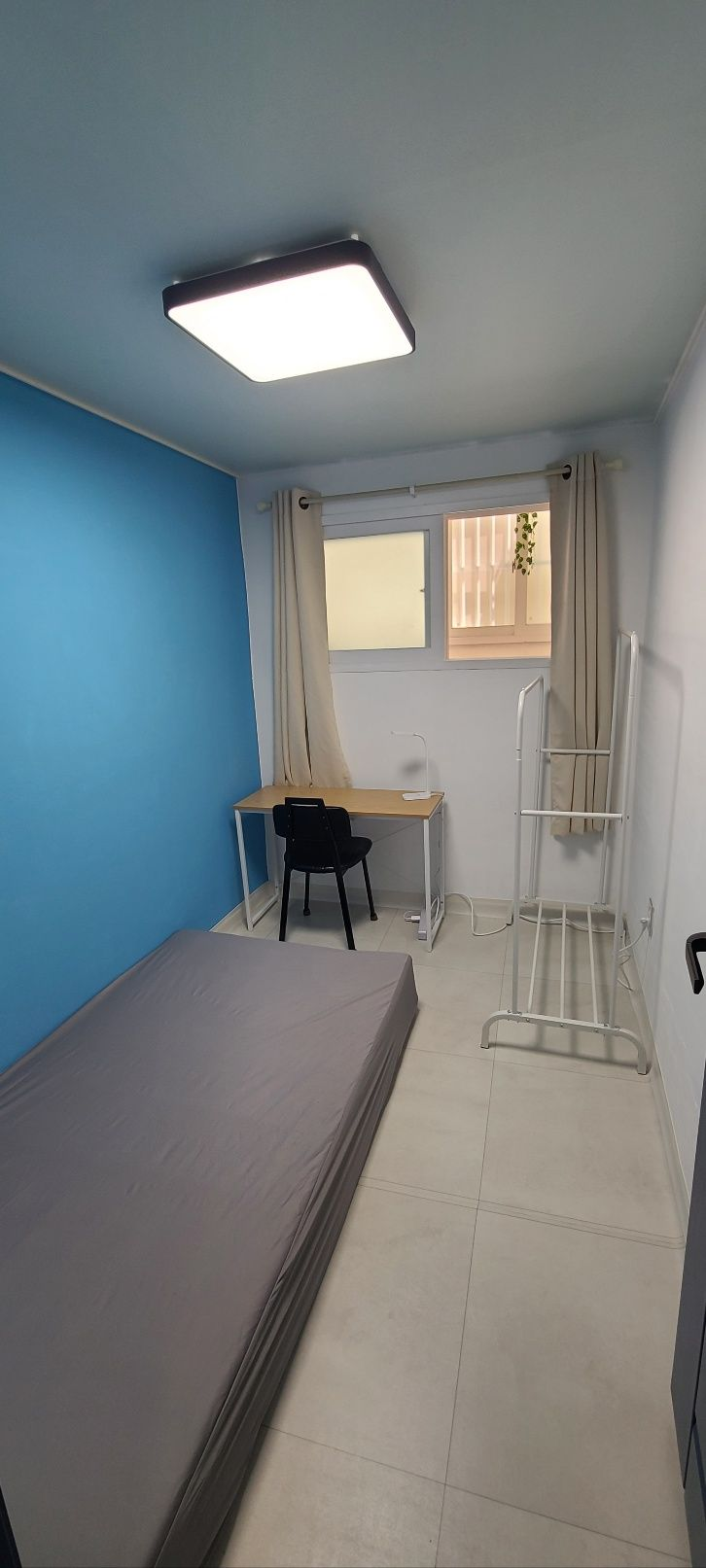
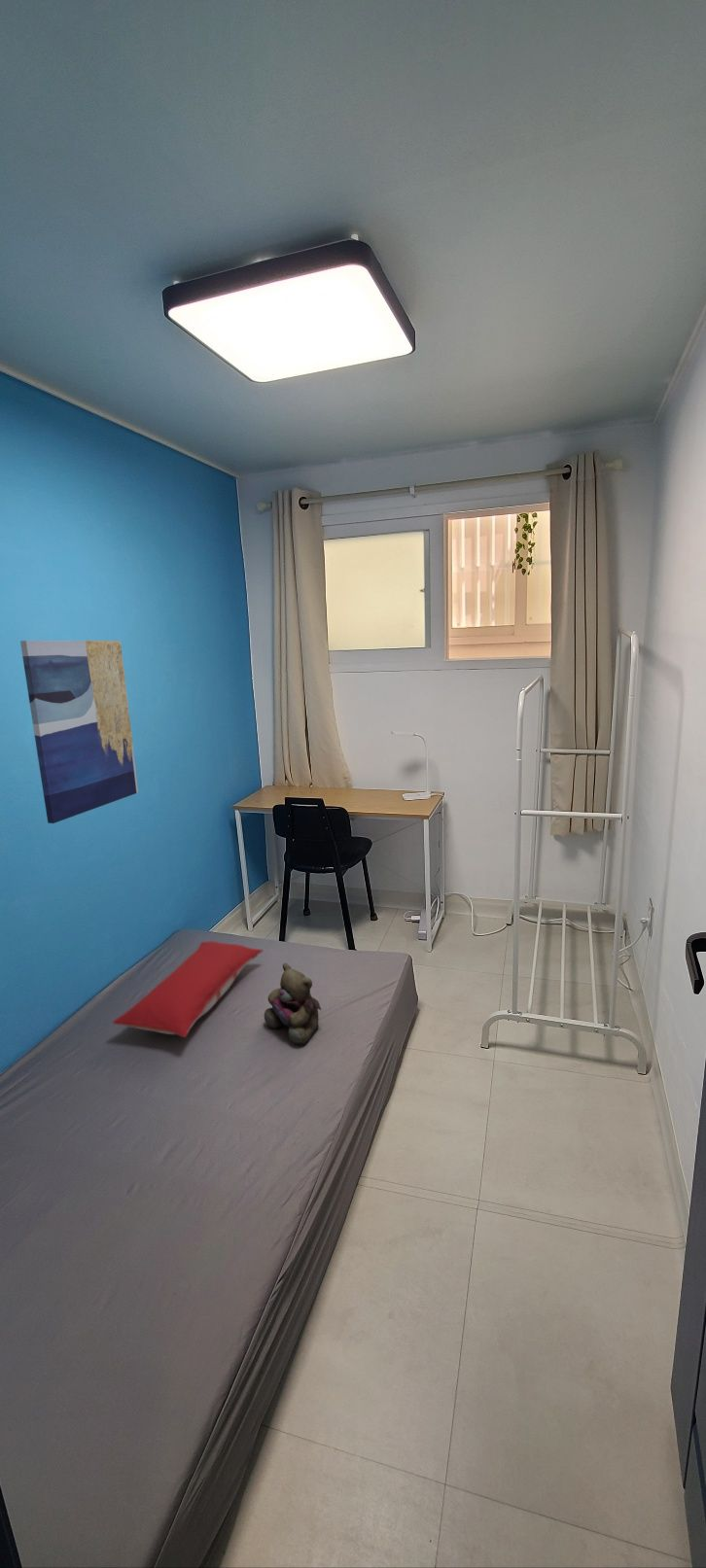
+ pillow (194, 983)
+ wall art (87, 725)
+ teddy bear (292, 997)
